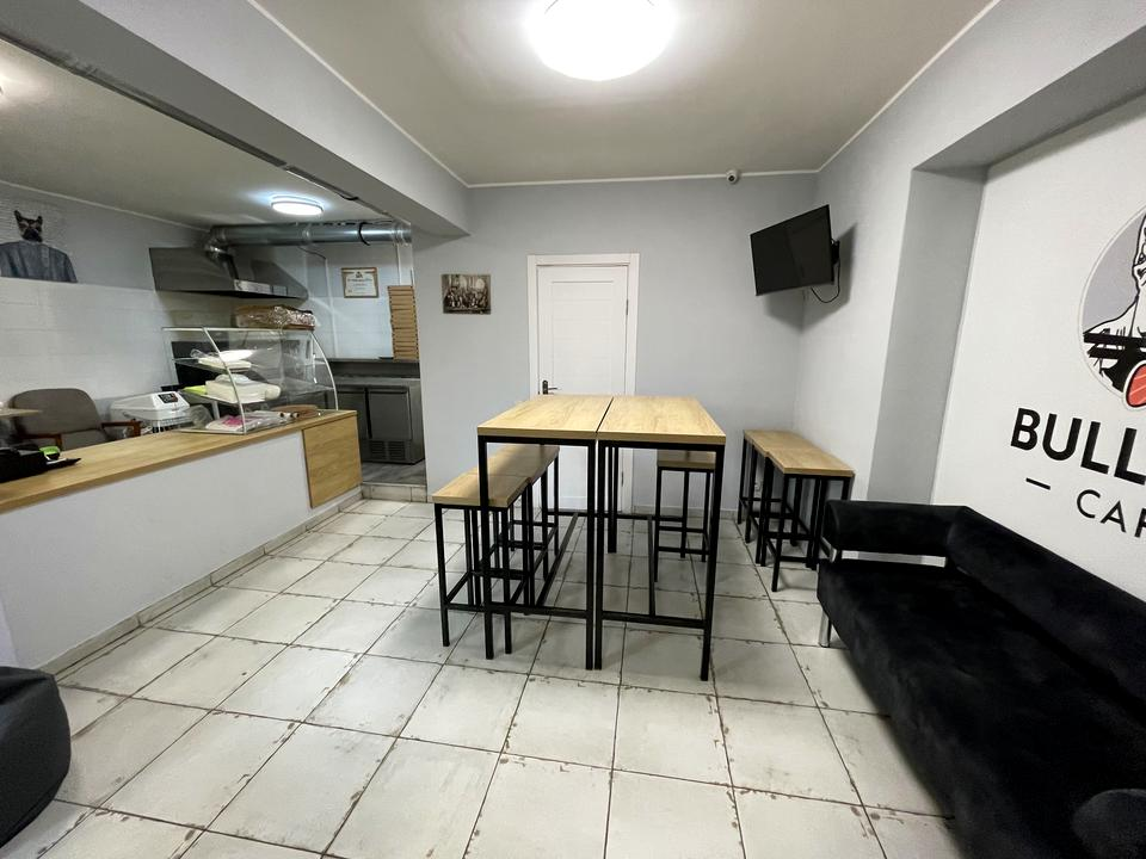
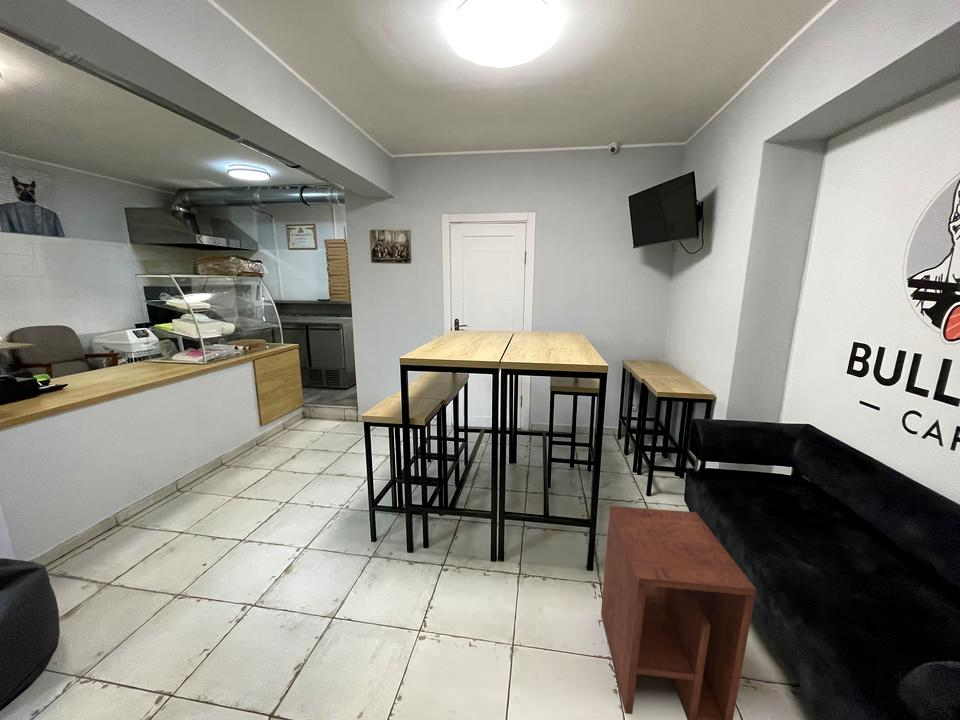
+ side table (663, 603)
